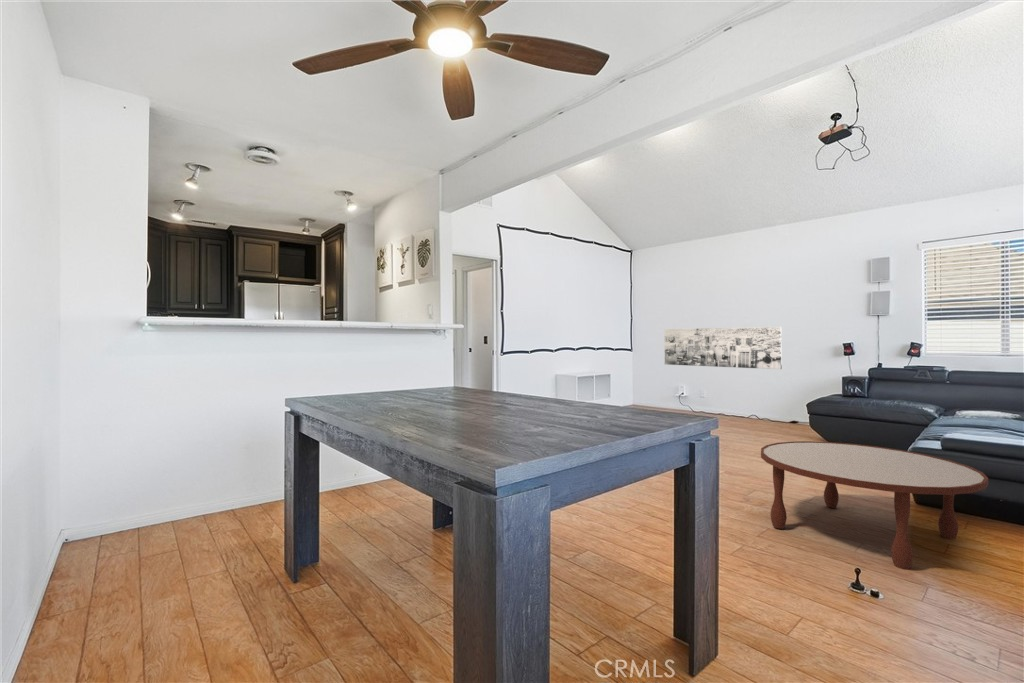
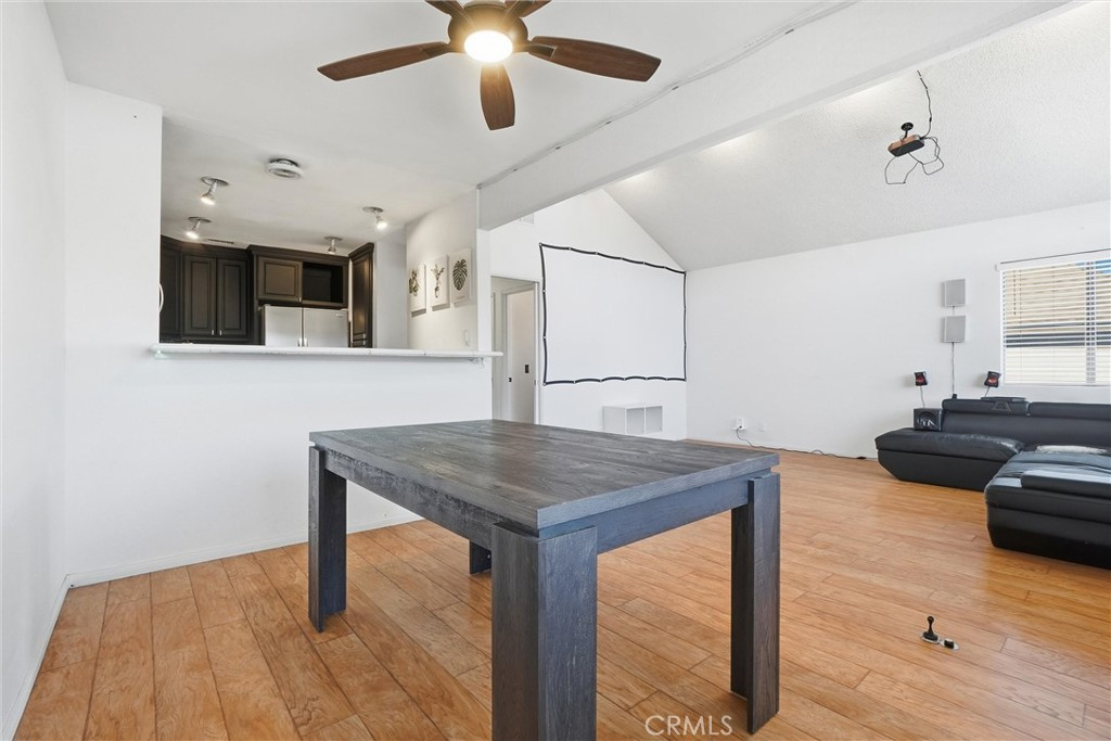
- wall art (717, 347)
- coffee table (861, 487)
